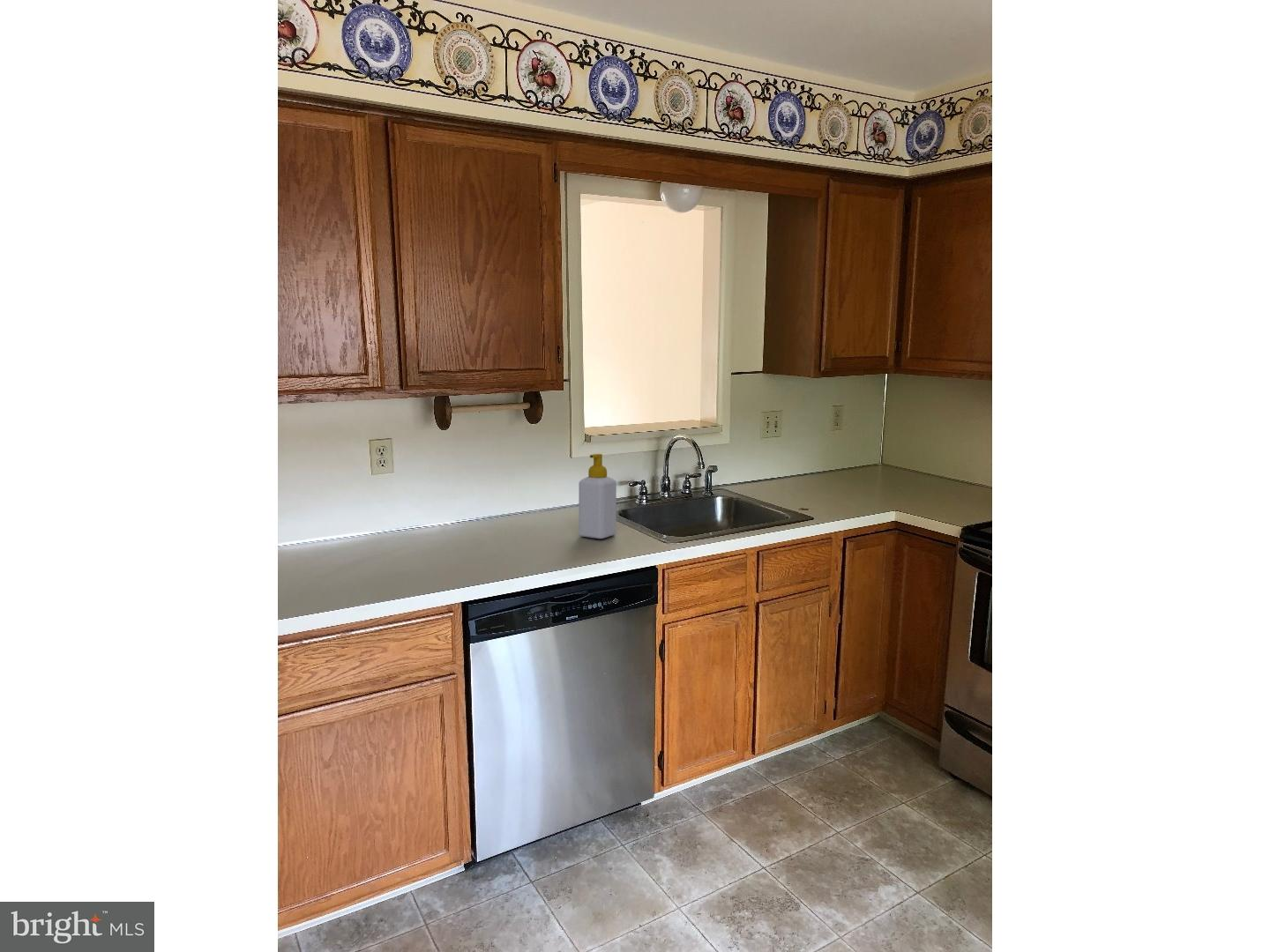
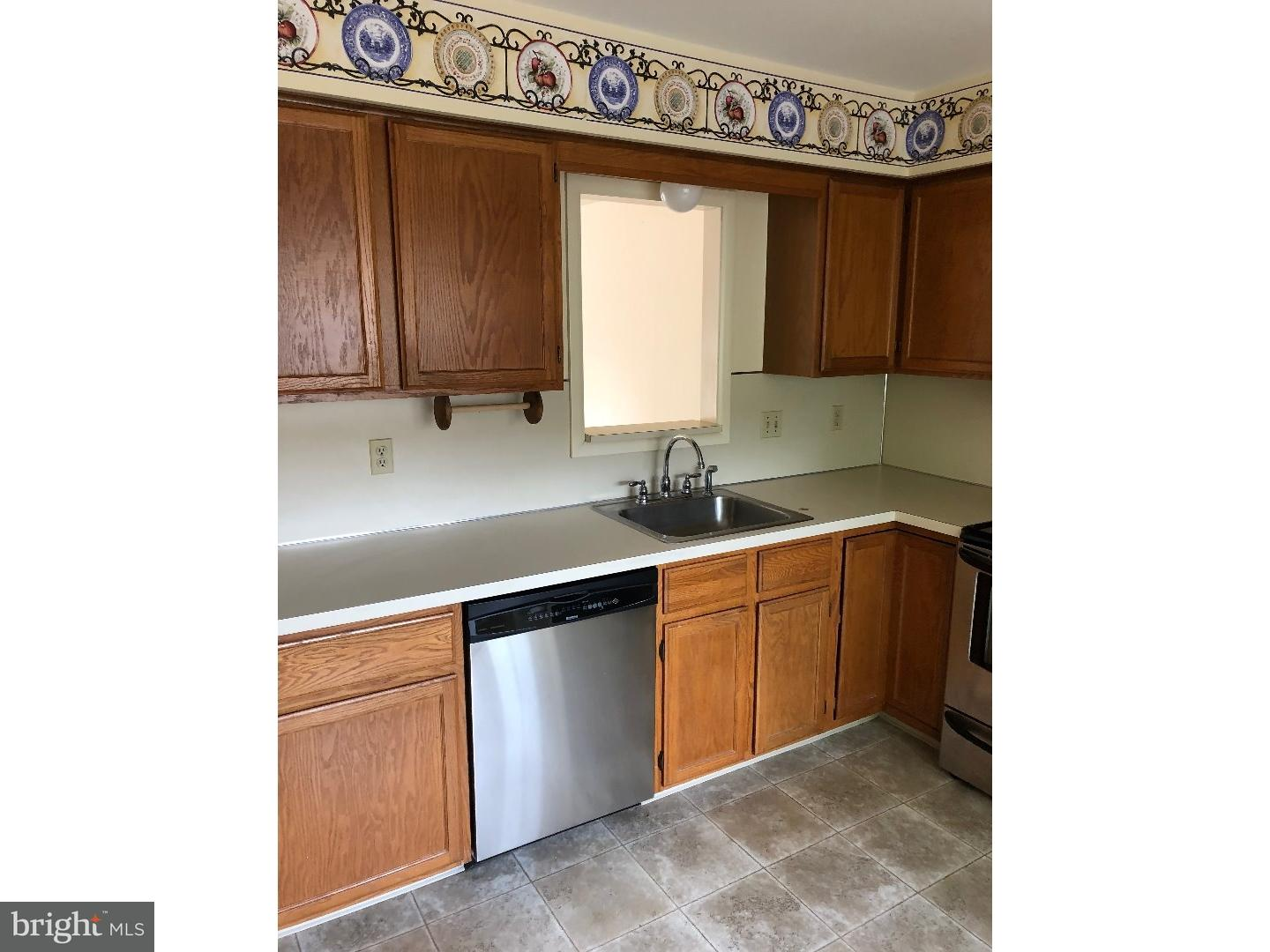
- soap bottle (597, 495)
